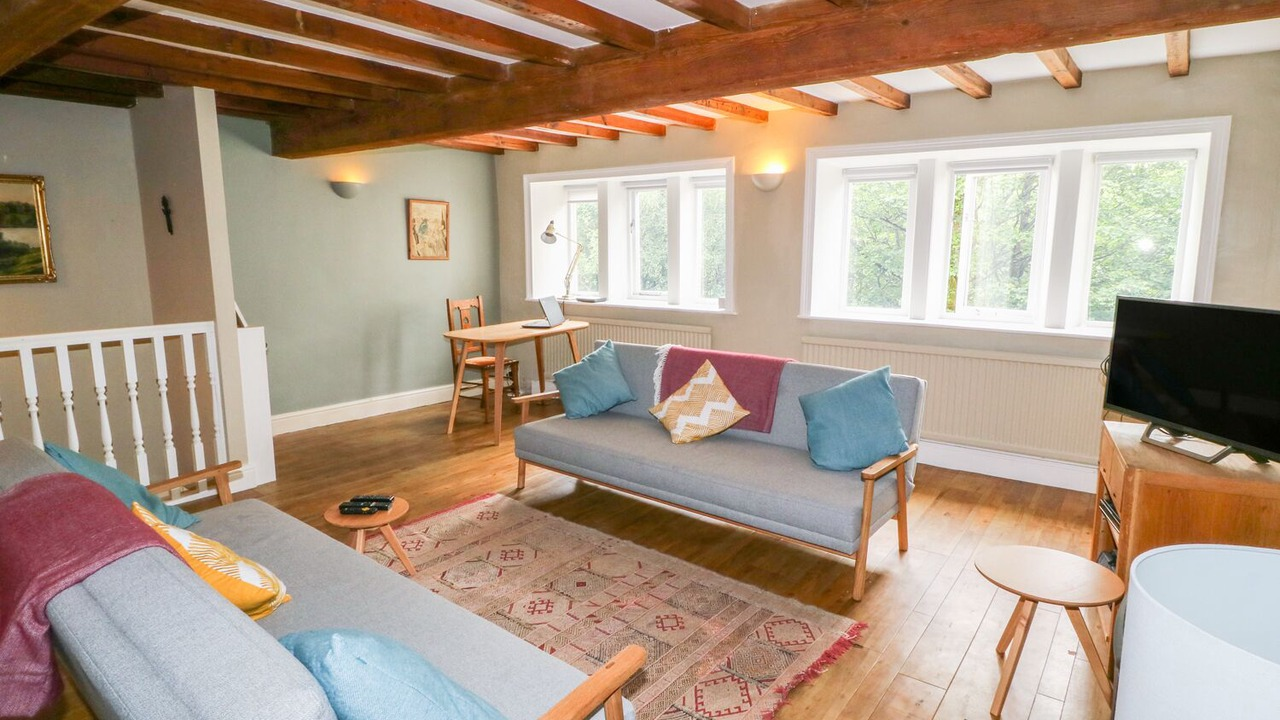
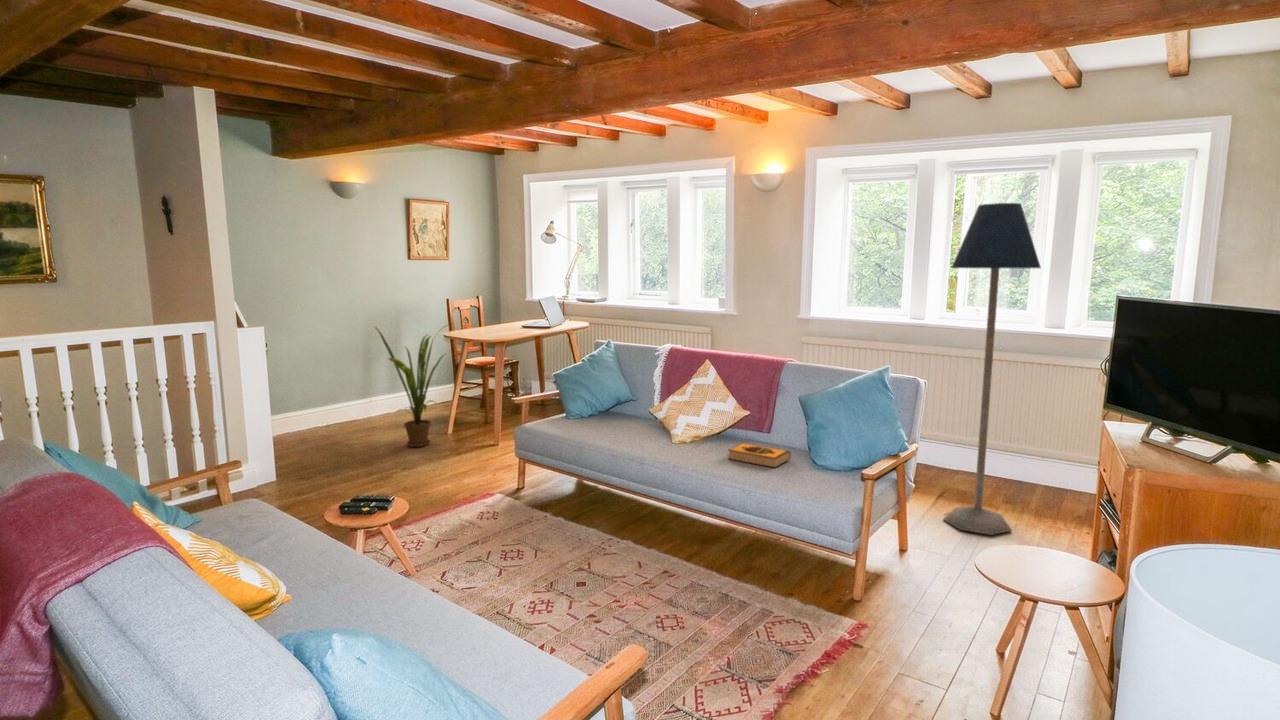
+ house plant (422, 384)
+ hardback book (759, 454)
+ floor lamp (988, 368)
